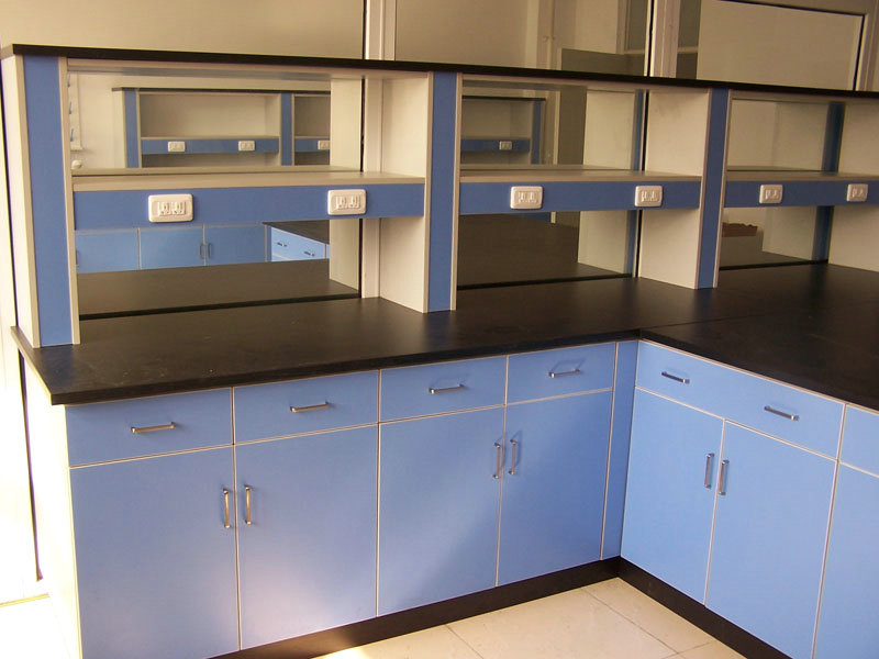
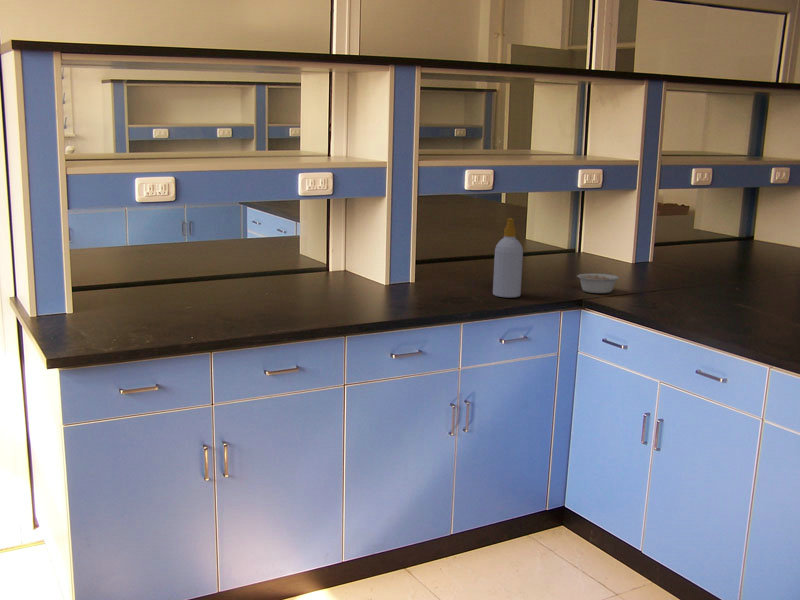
+ soap bottle (508, 257)
+ legume (599, 282)
